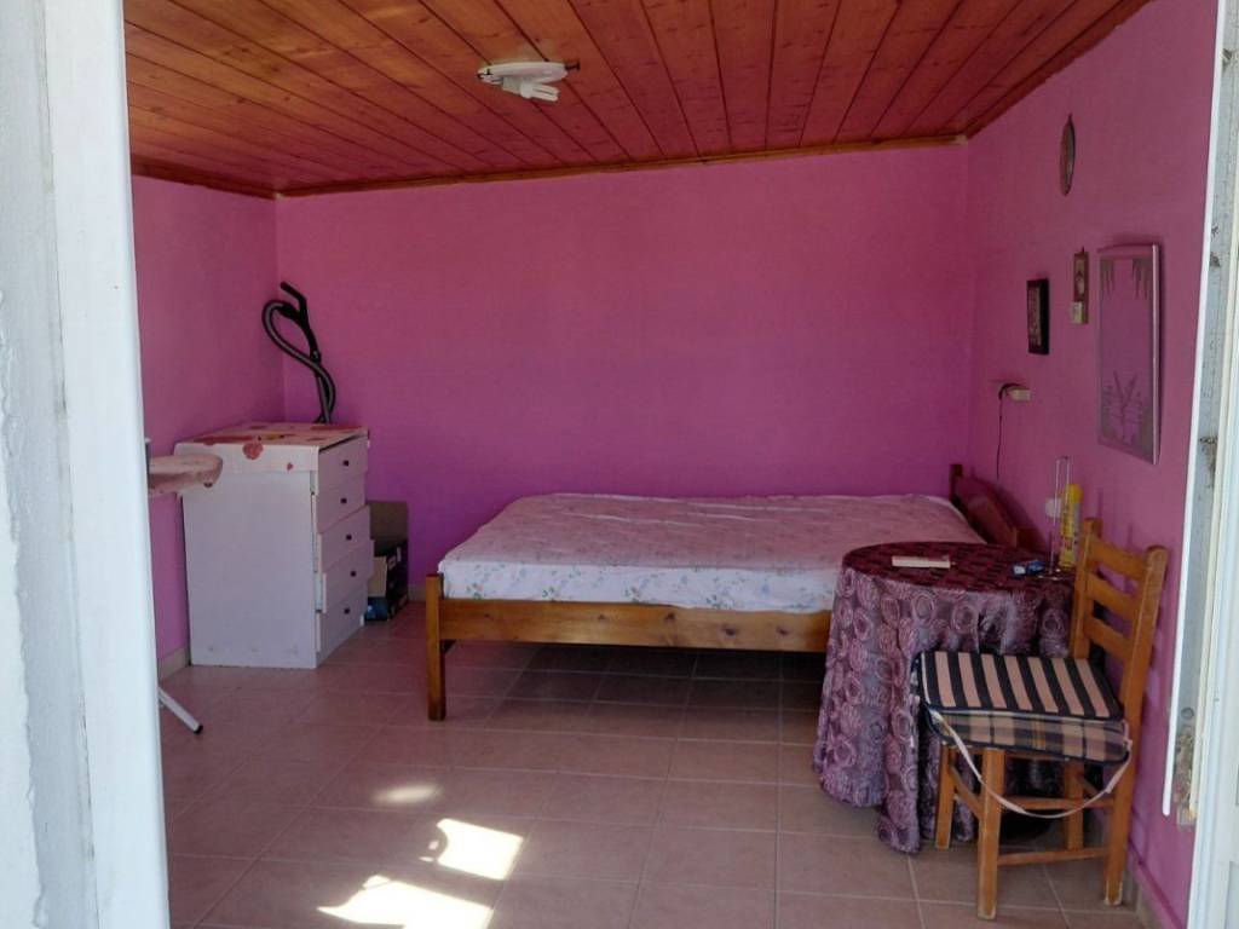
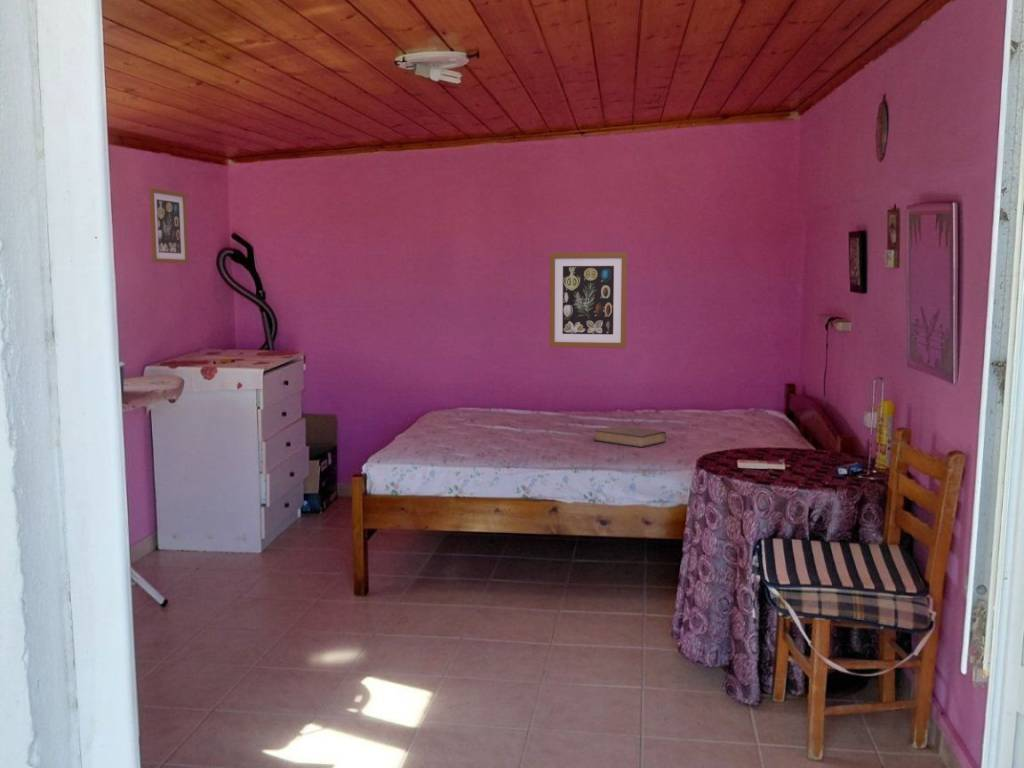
+ wall art (587, 300)
+ book (629, 435)
+ wall art (169, 227)
